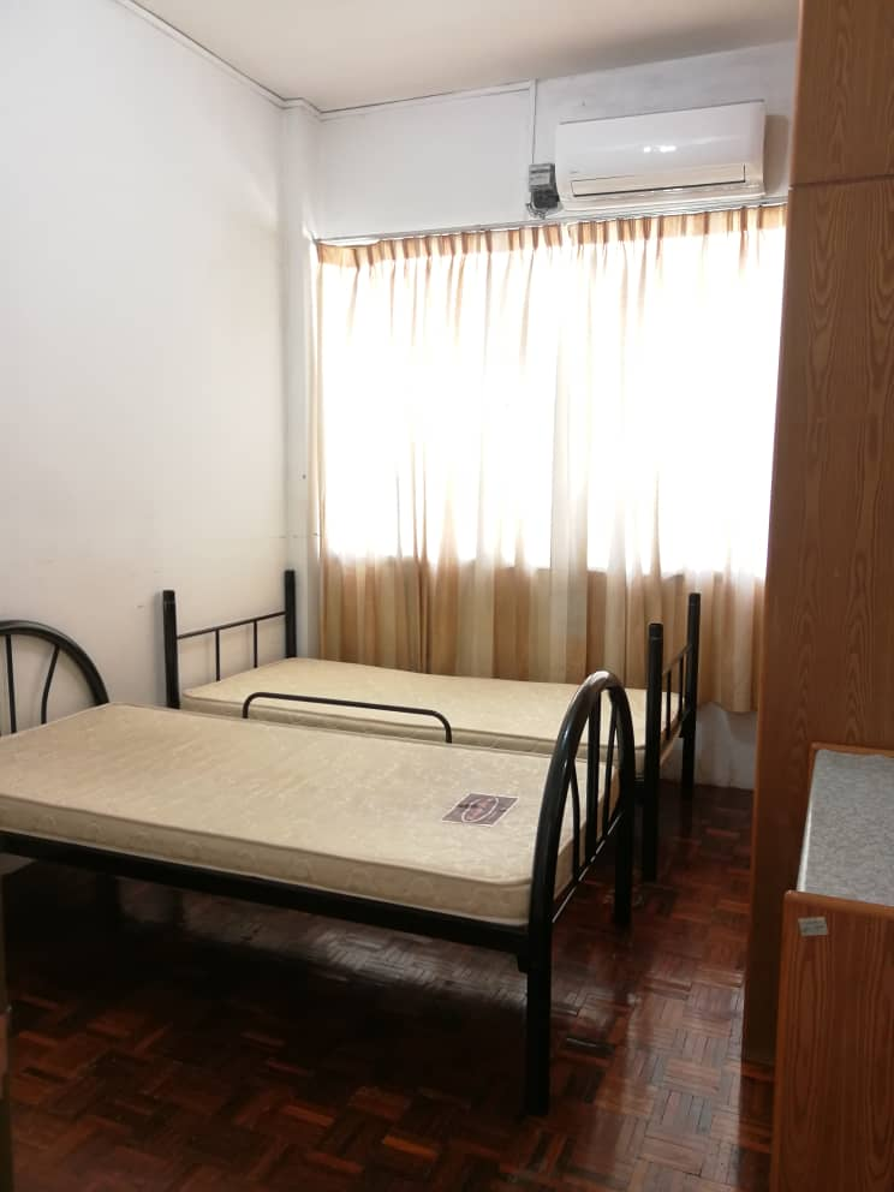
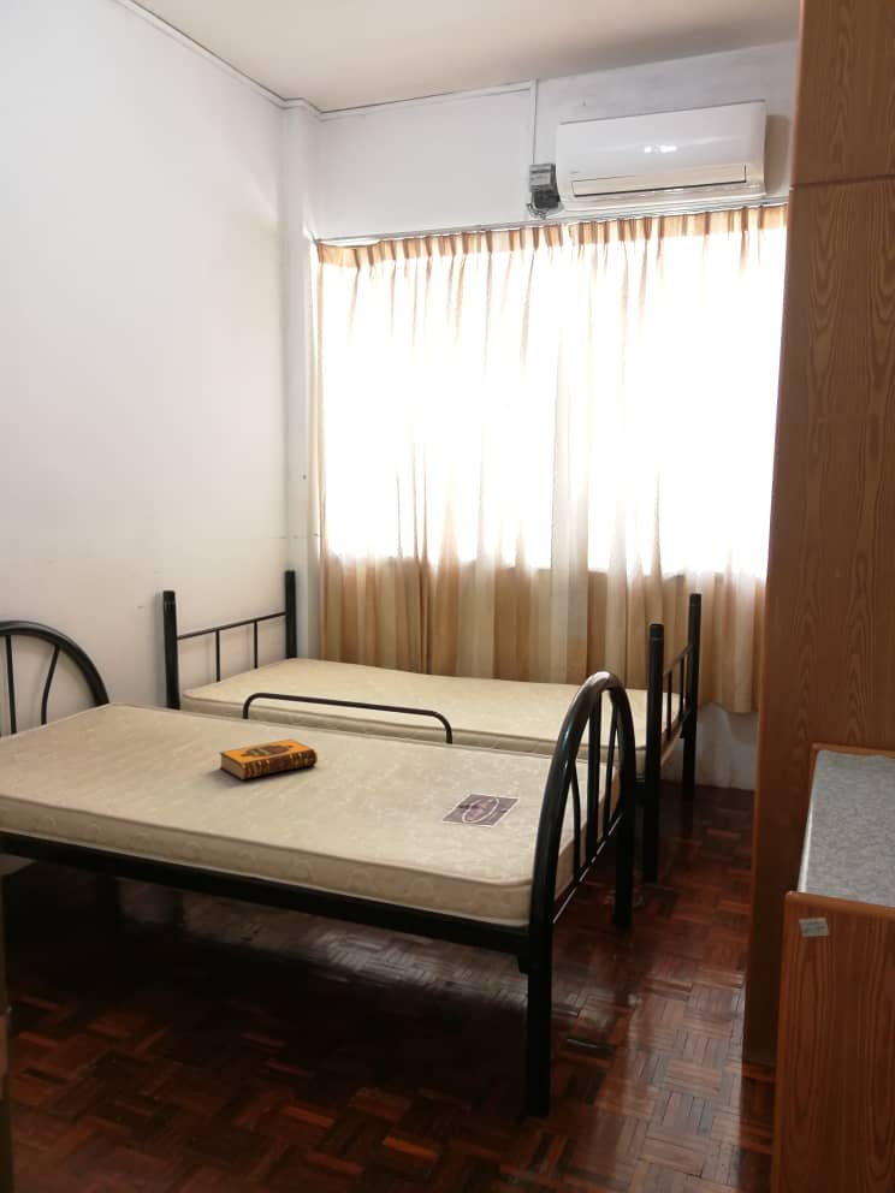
+ hardback book (268, 759)
